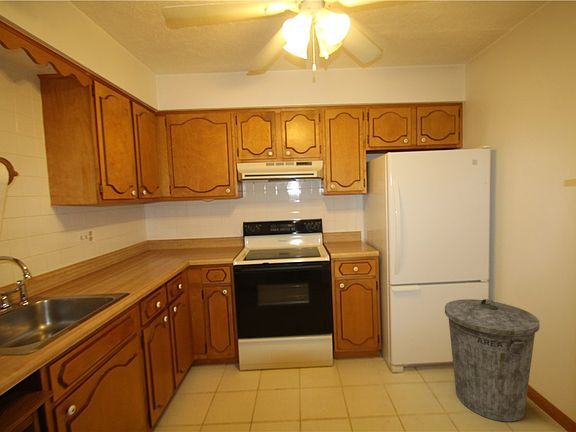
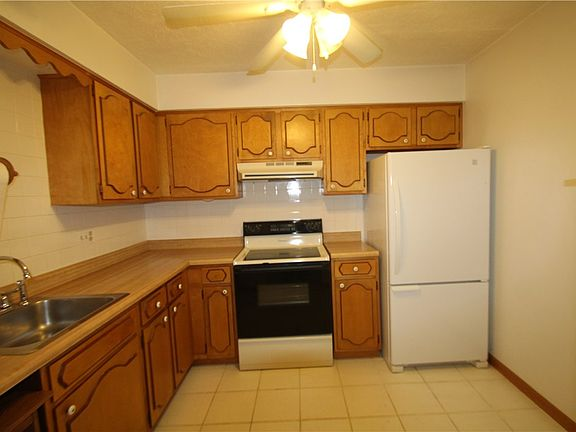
- trash can (488, 350)
